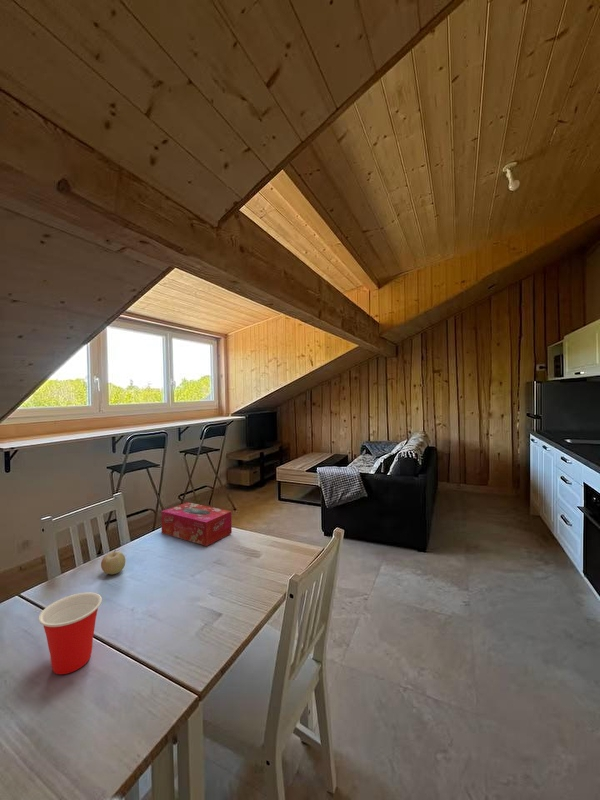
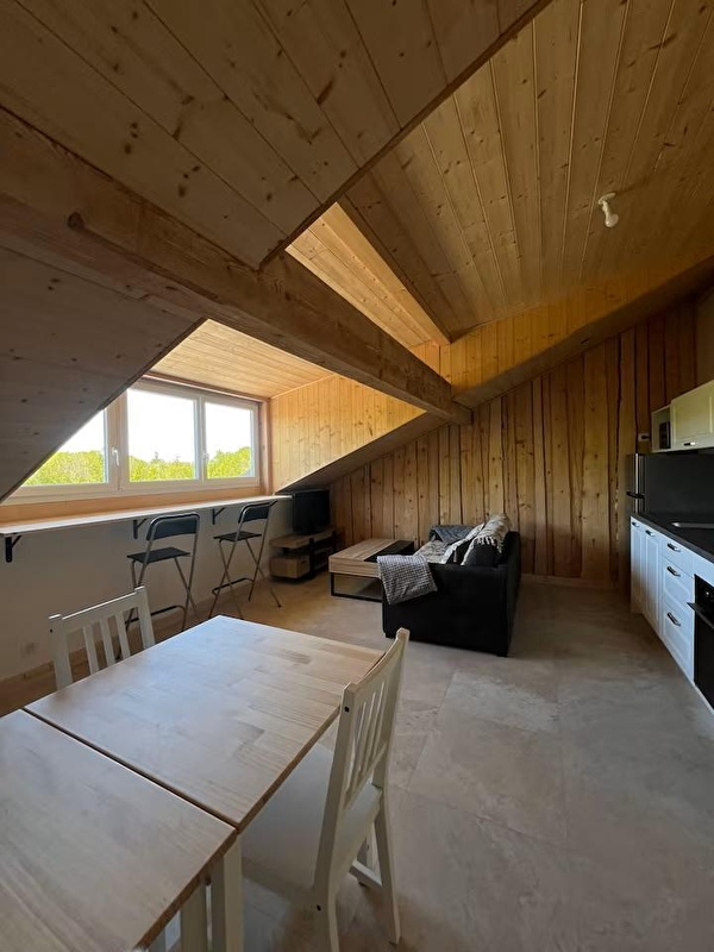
- tissue box (196, 522)
- fruit (113, 561)
- cup (72, 634)
